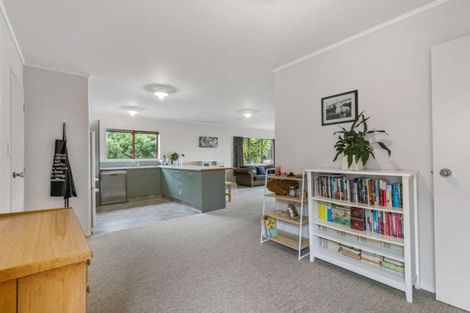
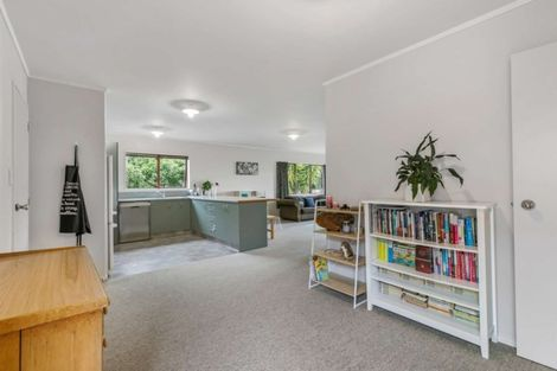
- picture frame (338, 109)
